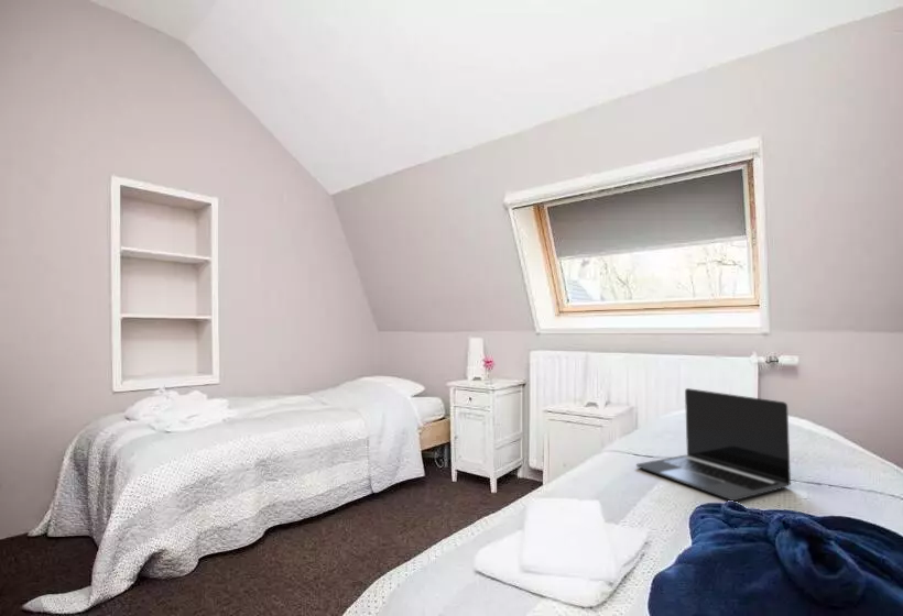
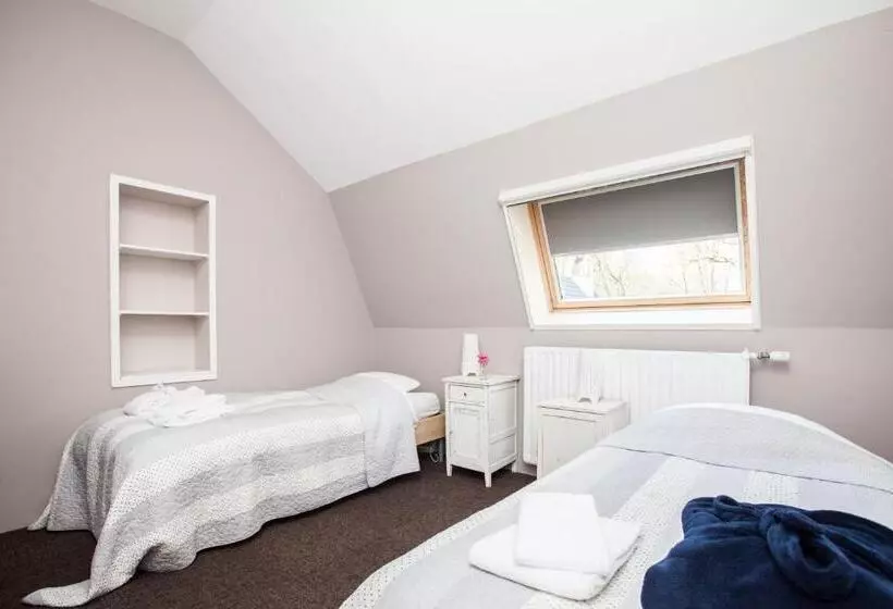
- laptop (706, 437)
